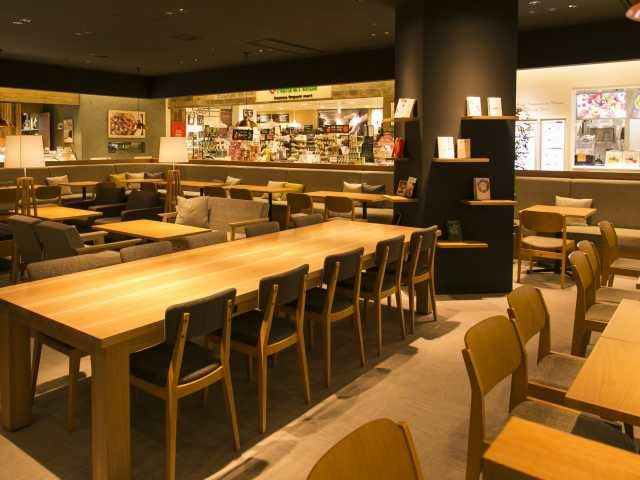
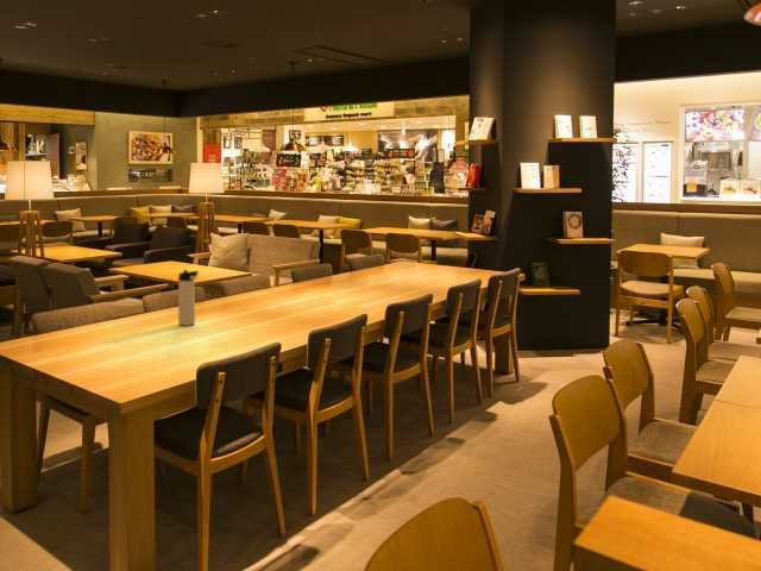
+ thermos bottle (189, 297)
